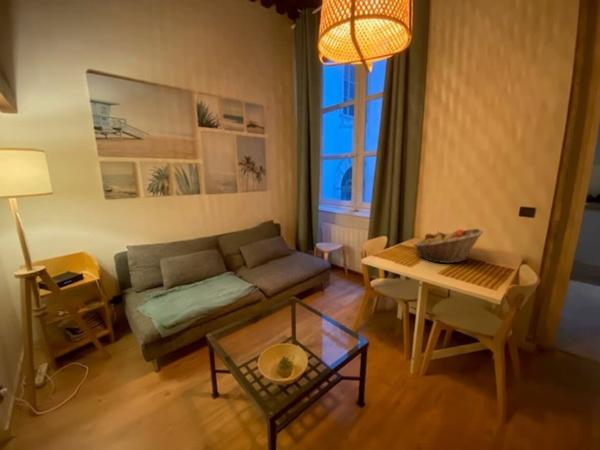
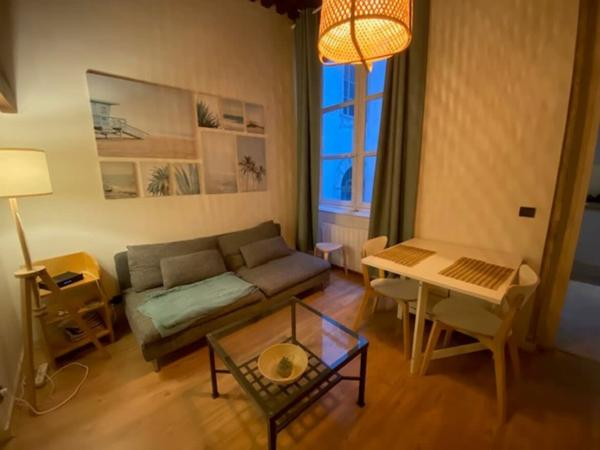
- fruit basket (446, 242)
